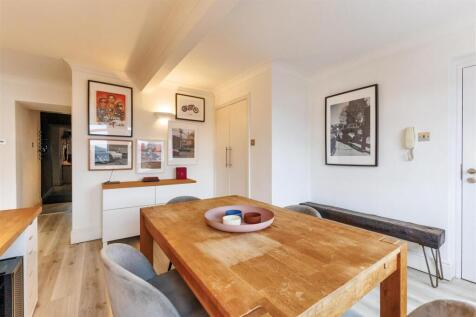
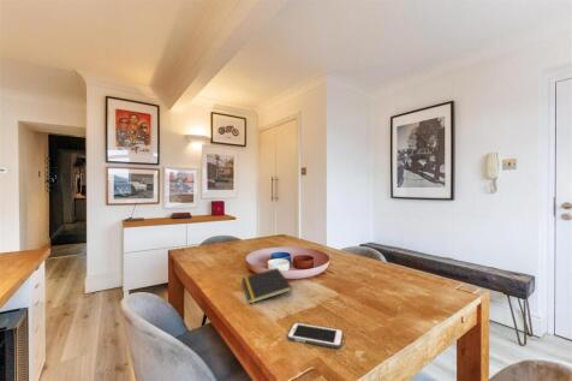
+ cell phone (315, 334)
+ notepad (264, 284)
